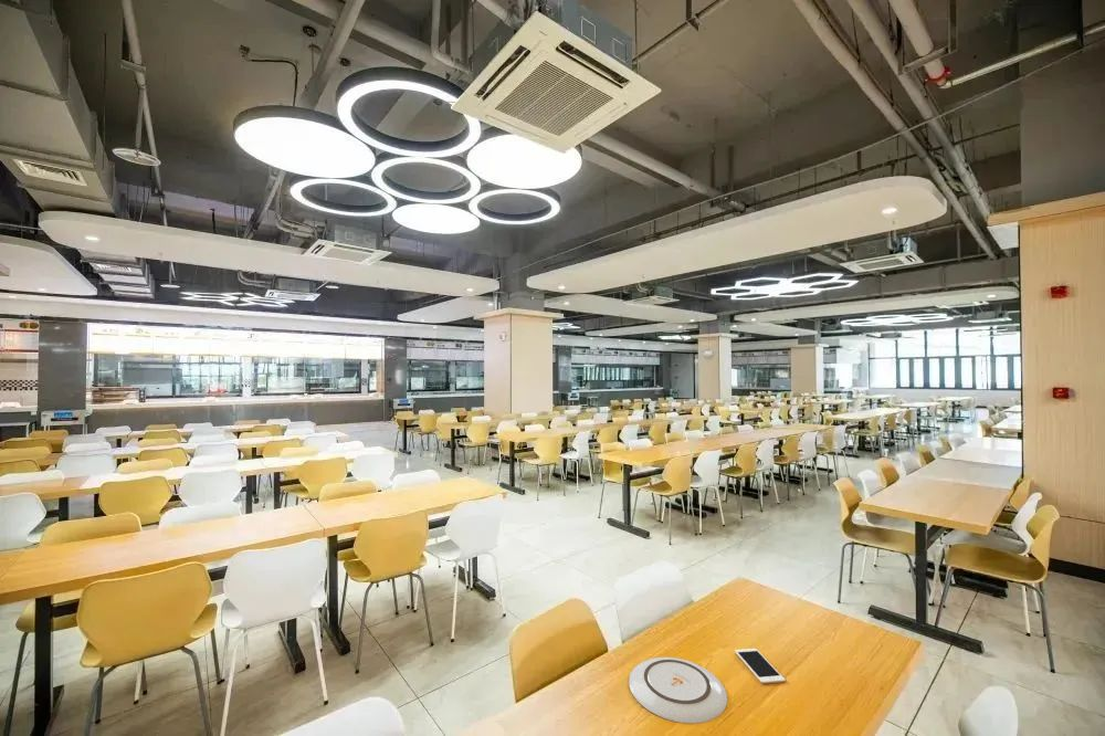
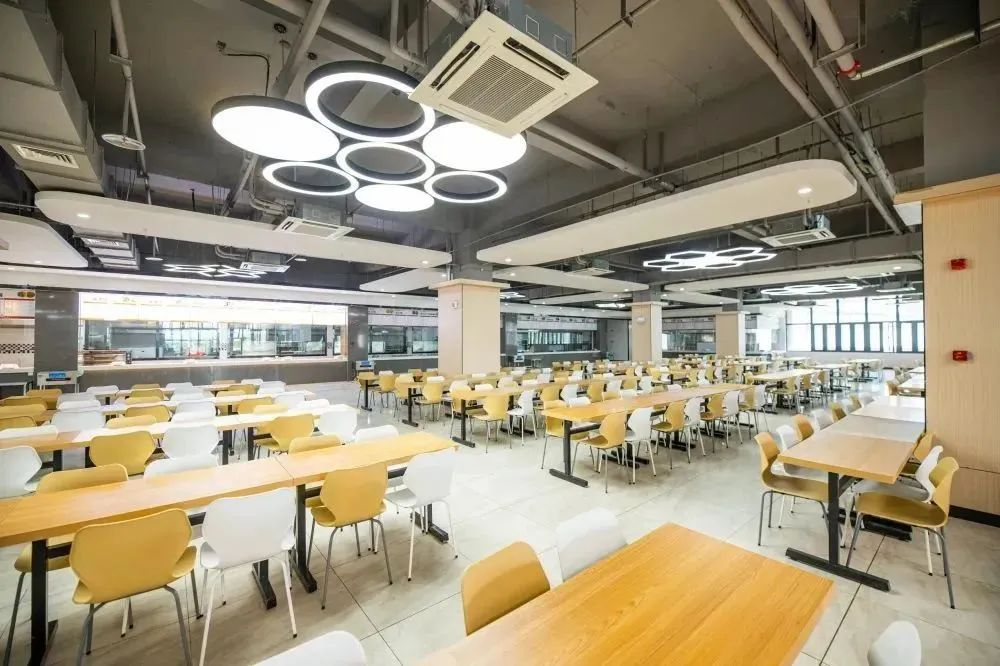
- plate (676, 683)
- cell phone (758, 664)
